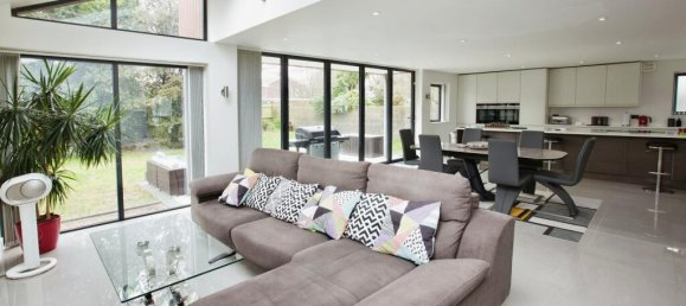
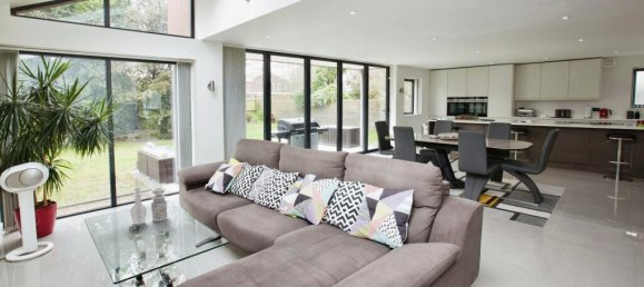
+ decorative vase (151, 198)
